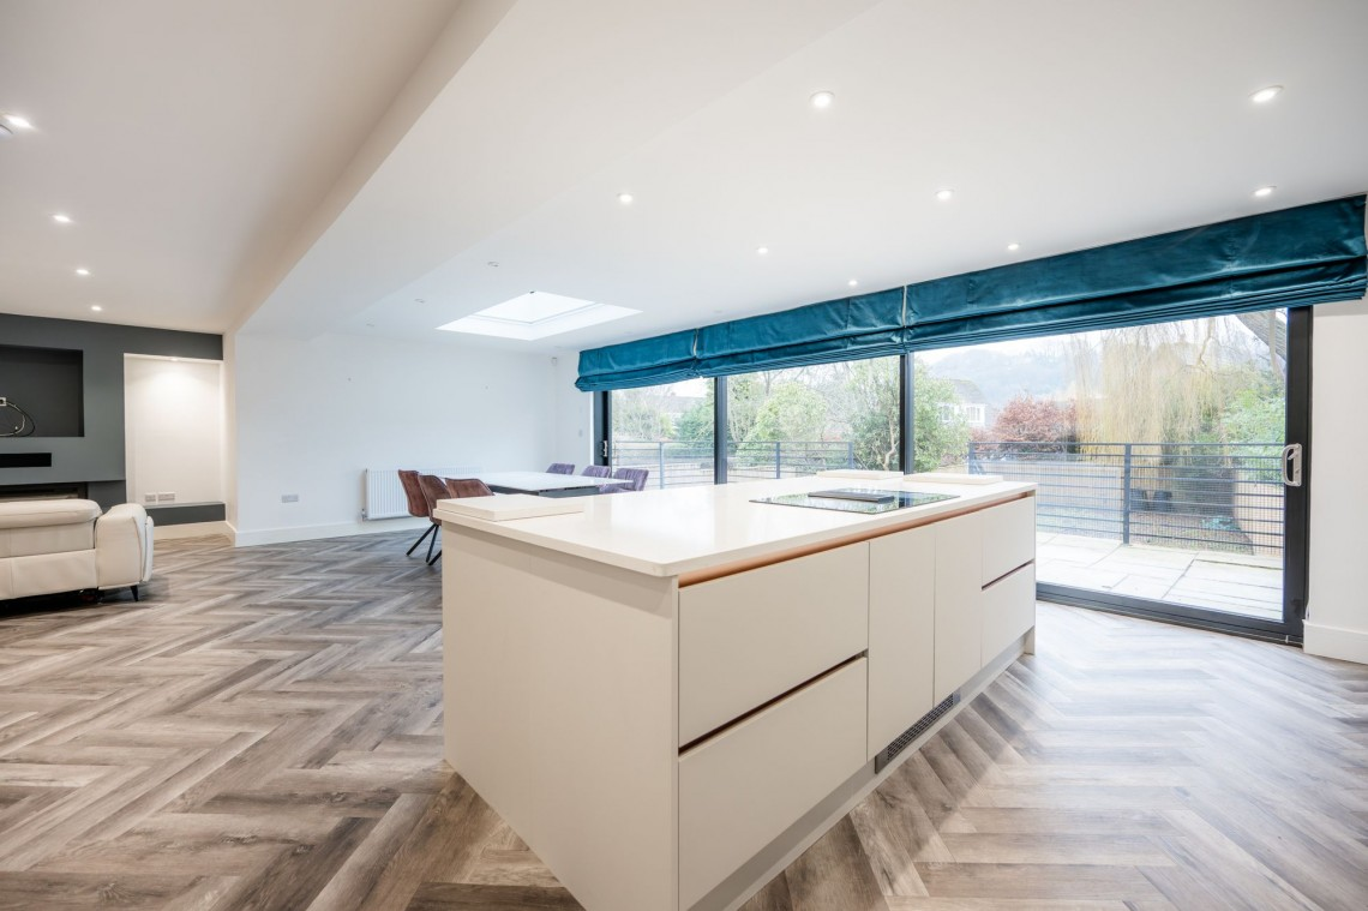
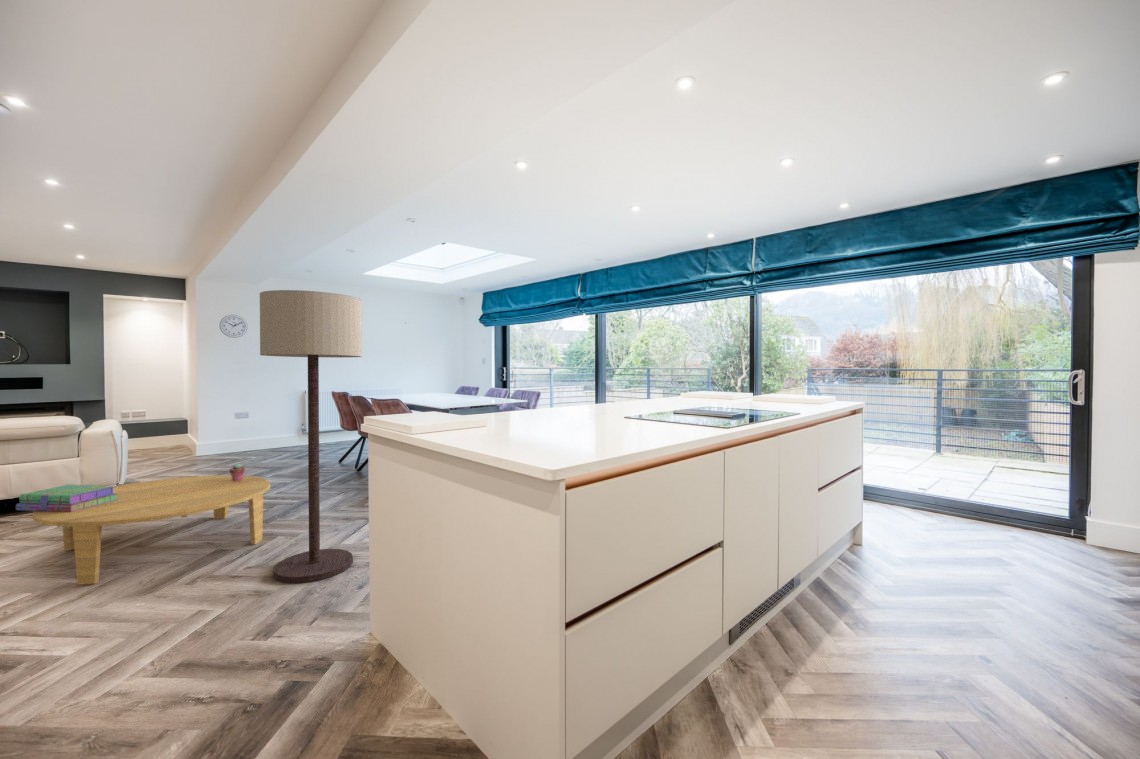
+ floor lamp (313, 433)
+ wall clock (233, 326)
+ stack of books (69, 497)
+ coffee table (166, 518)
+ potted succulent (237, 471)
